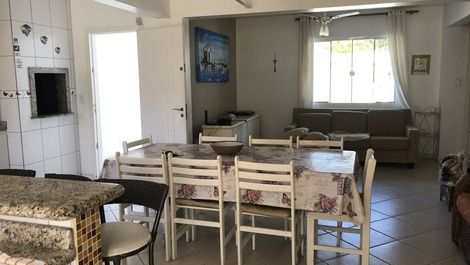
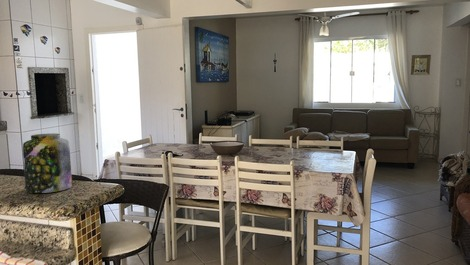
+ jar (47, 161)
